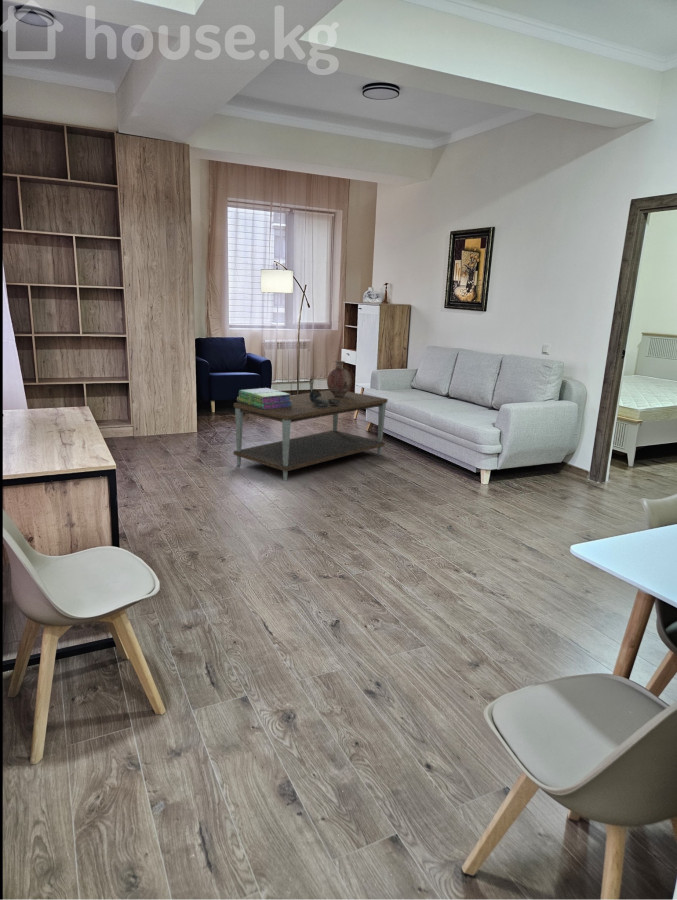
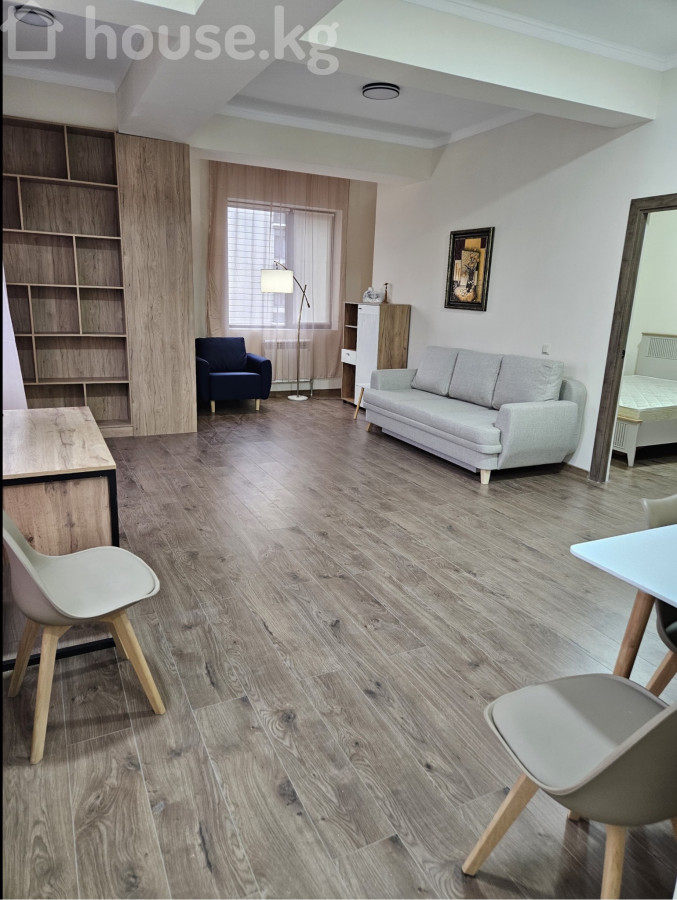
- coffee table (313, 434)
- decorative bowl (323, 398)
- stack of books (264, 397)
- vase (339, 378)
